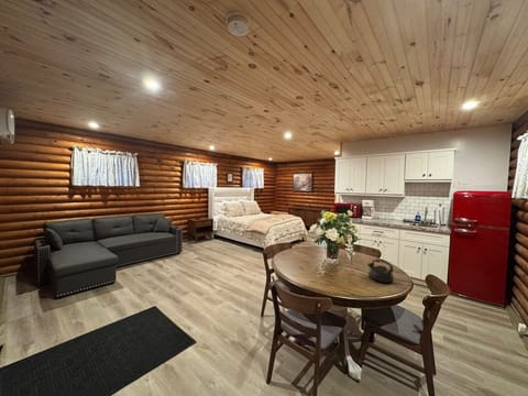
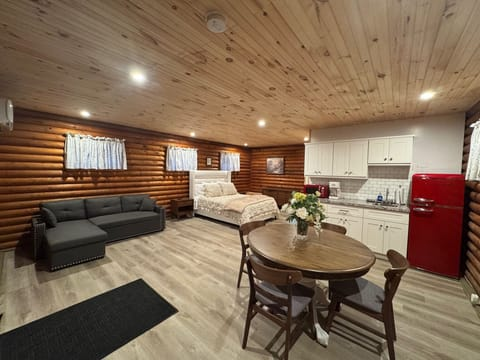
- teapot (380, 268)
